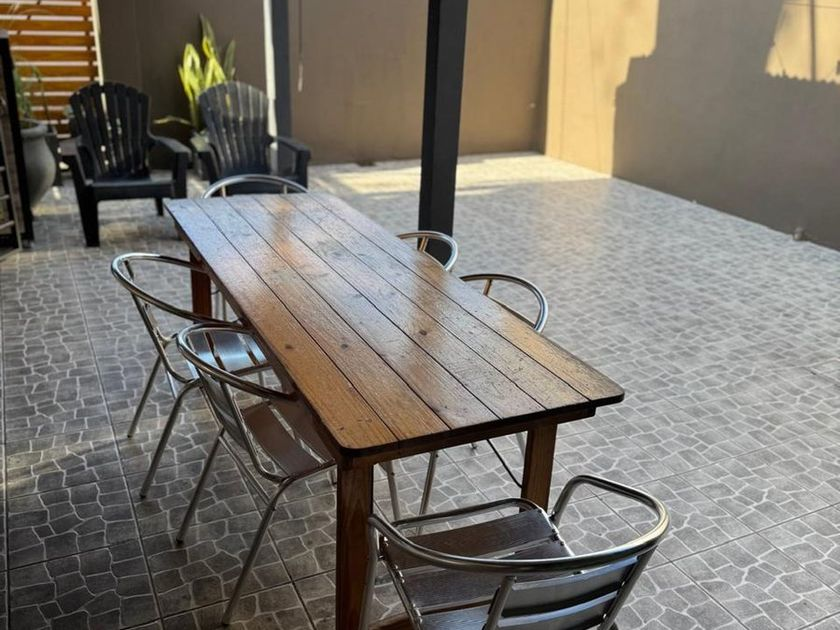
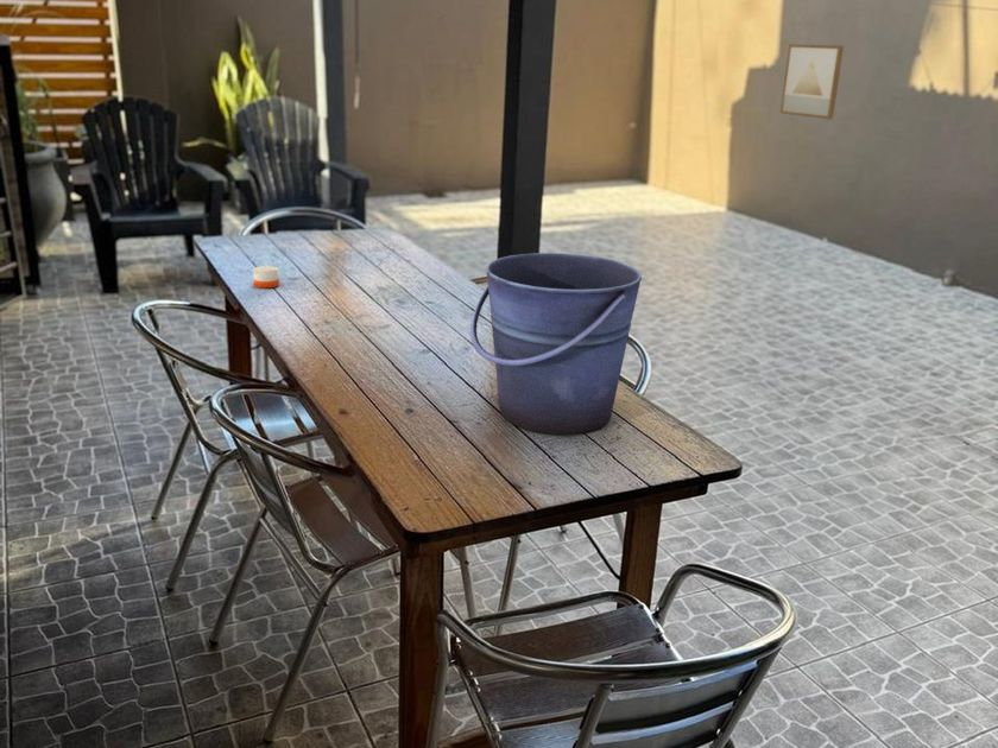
+ wall art (810, 81)
+ candle (265, 267)
+ bucket (552, 344)
